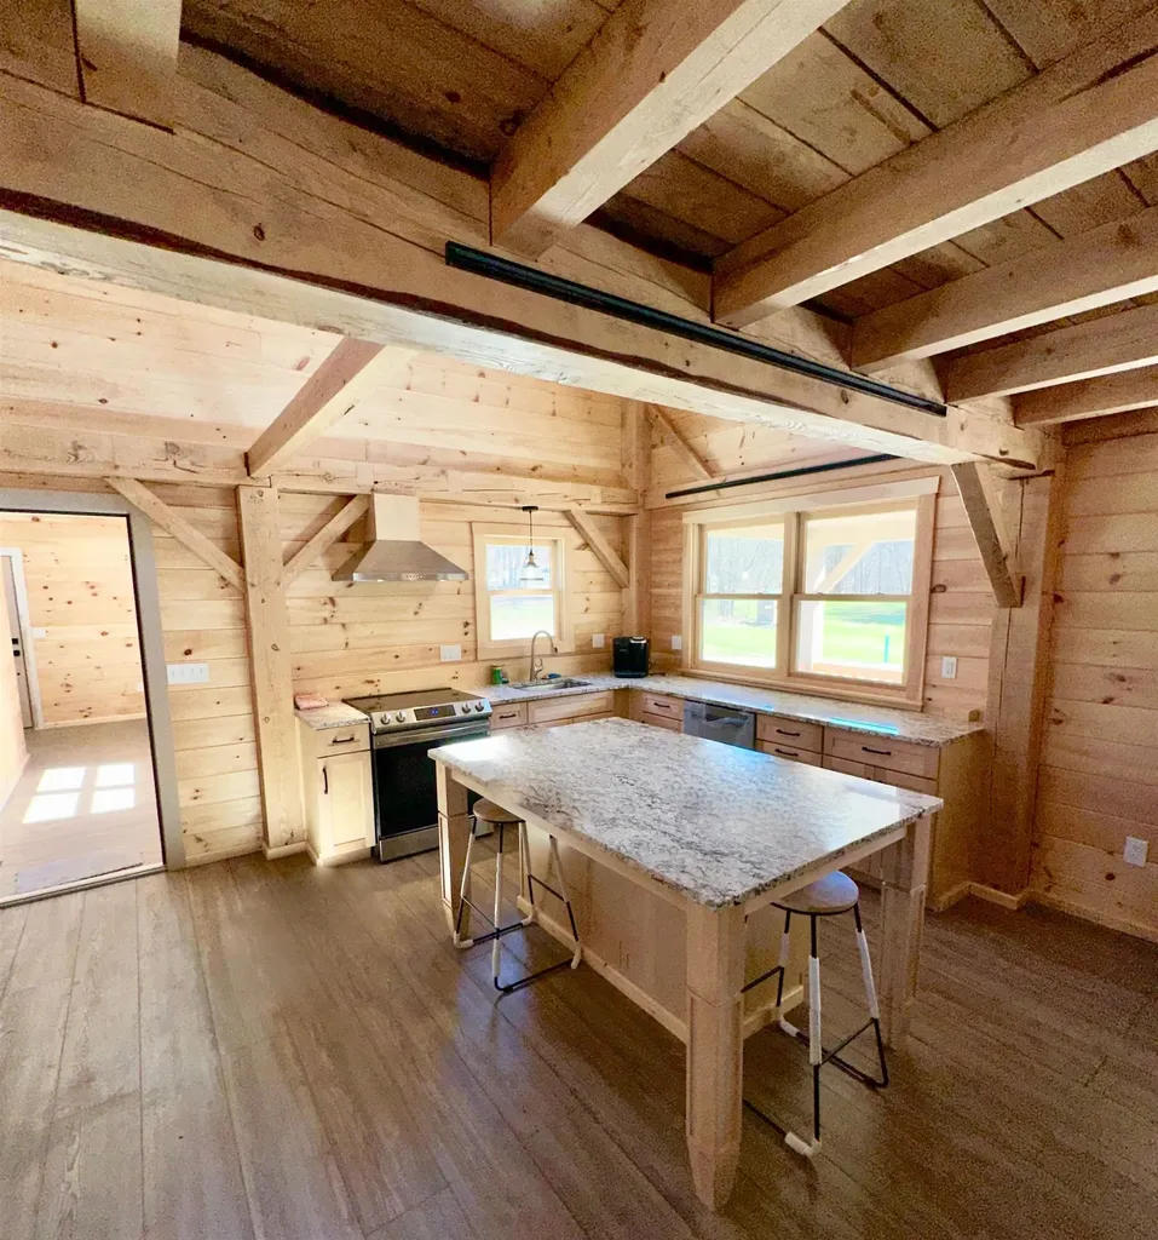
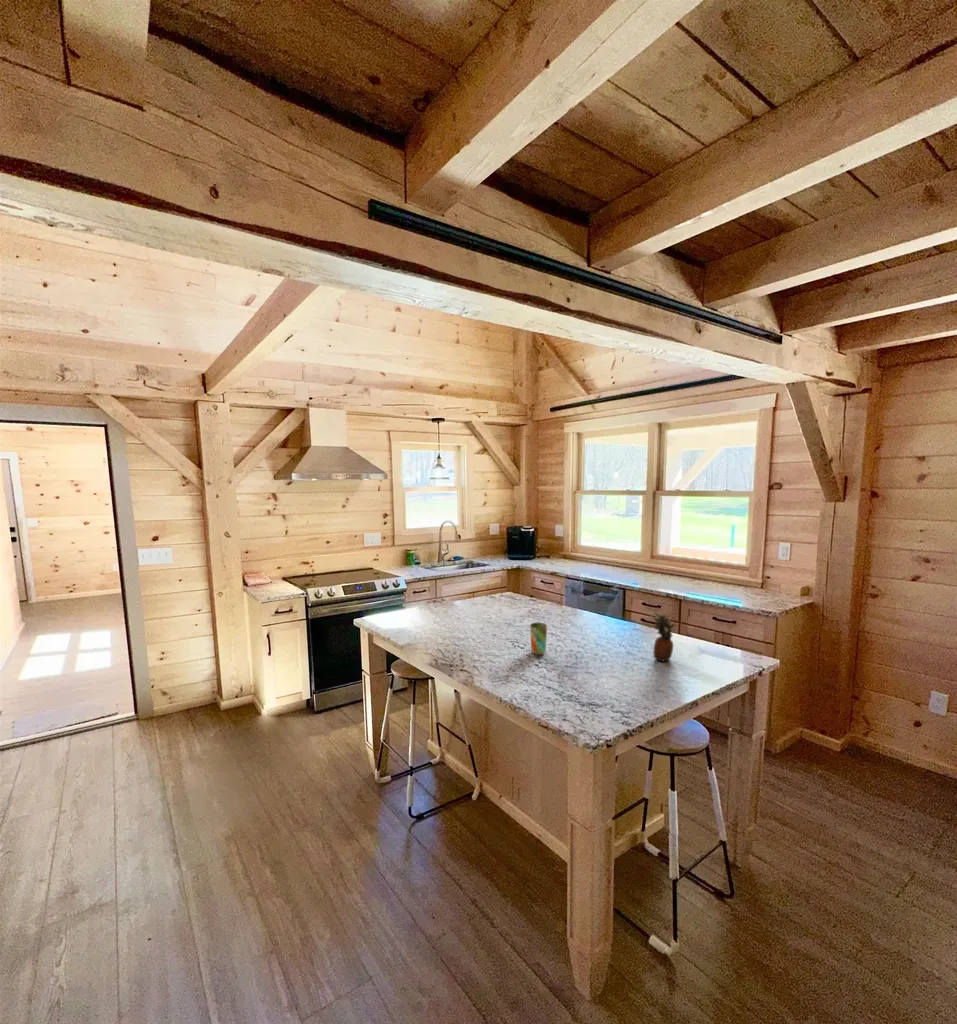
+ fruit (661, 635)
+ cup (538, 638)
